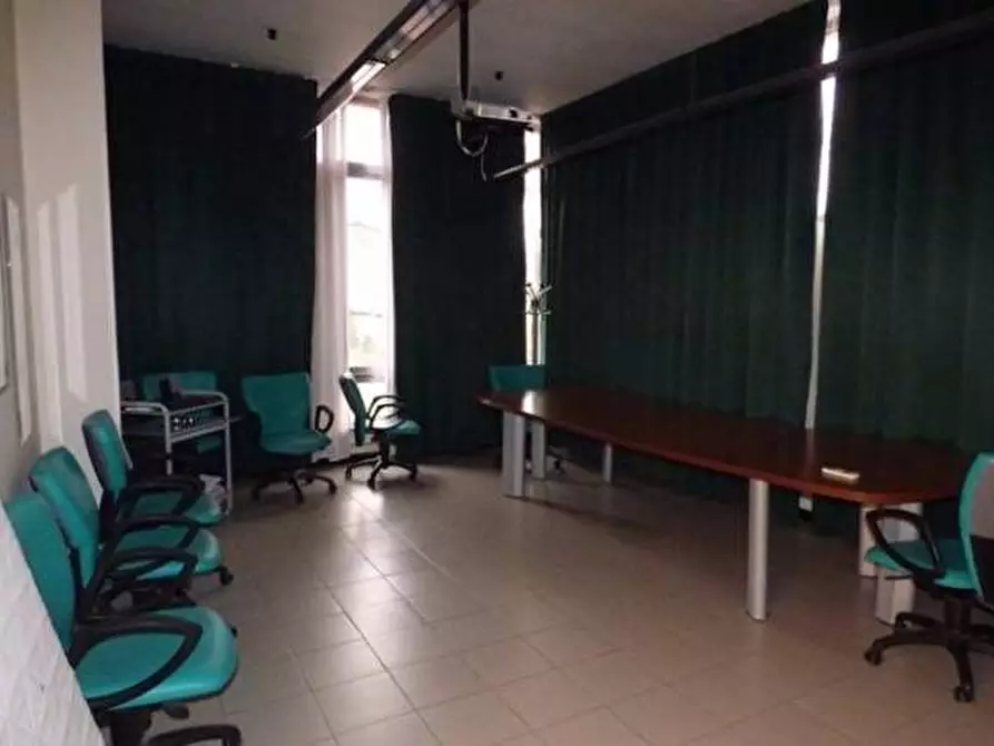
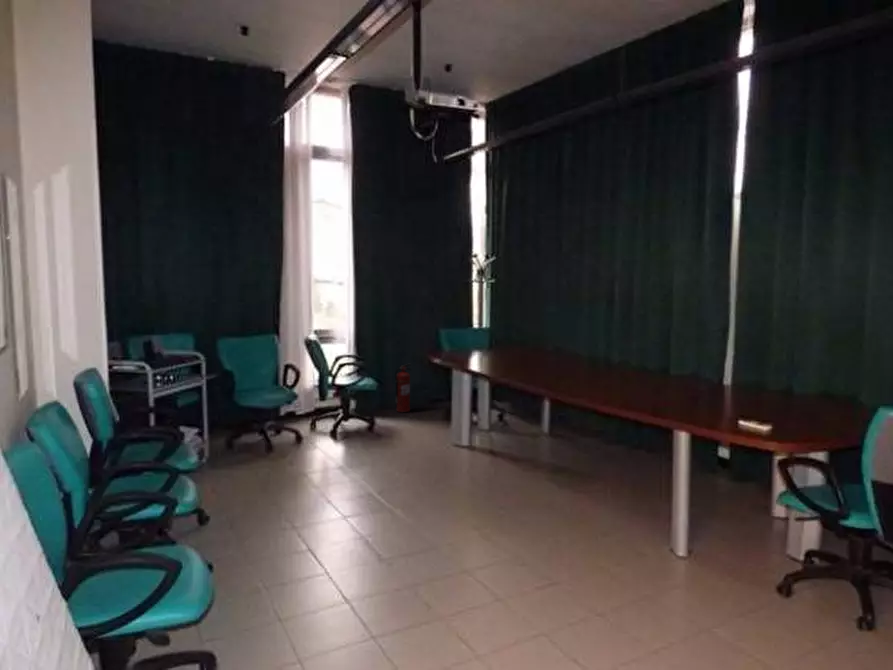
+ fire extinguisher (403, 387)
